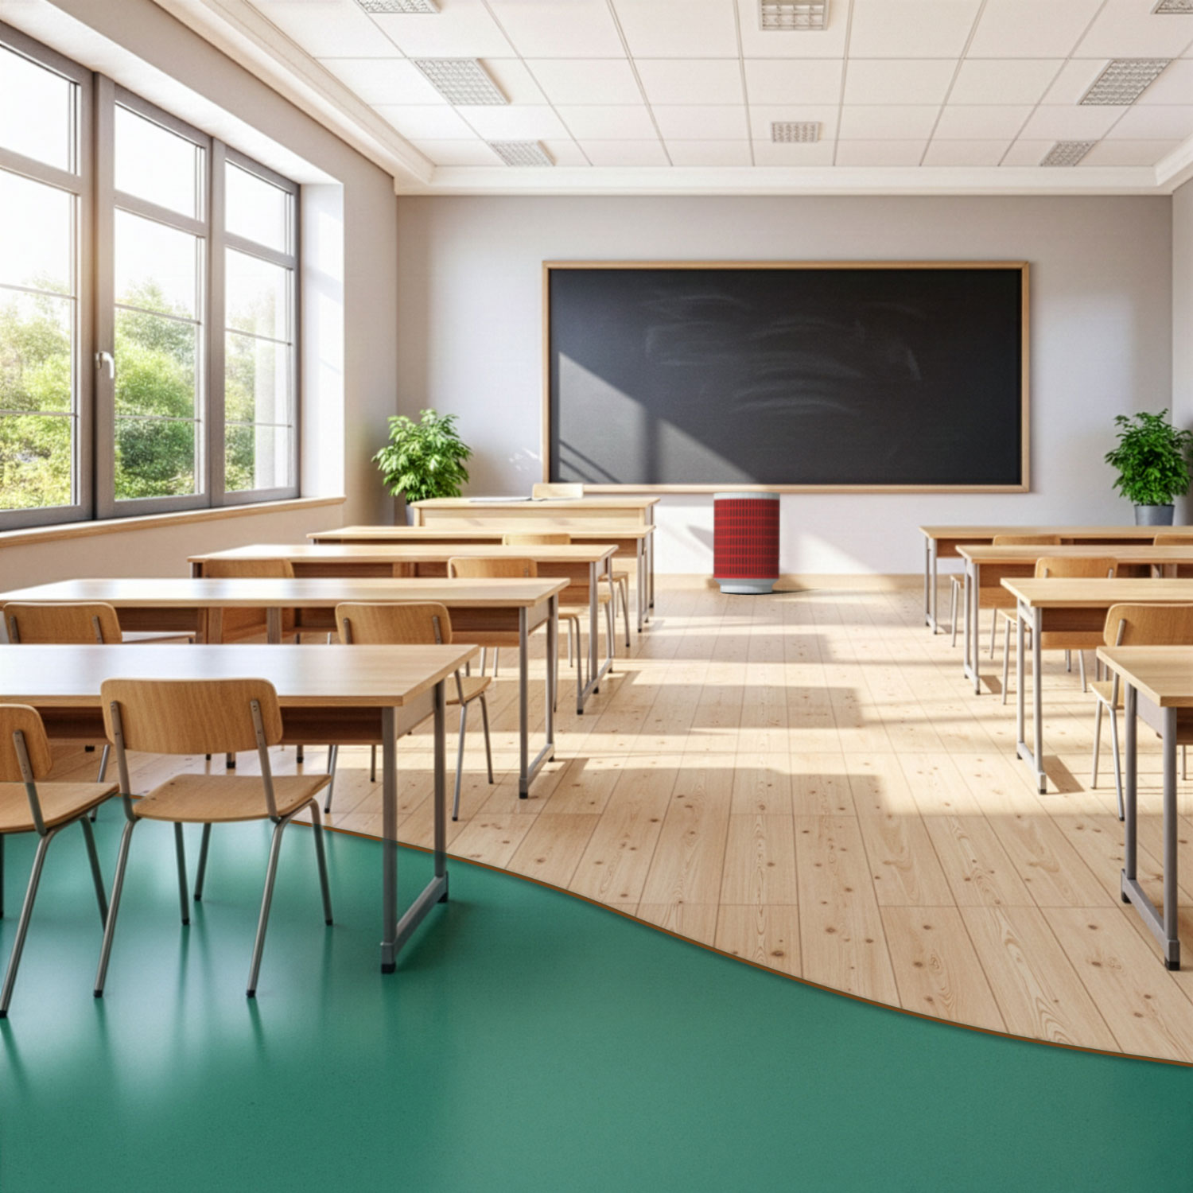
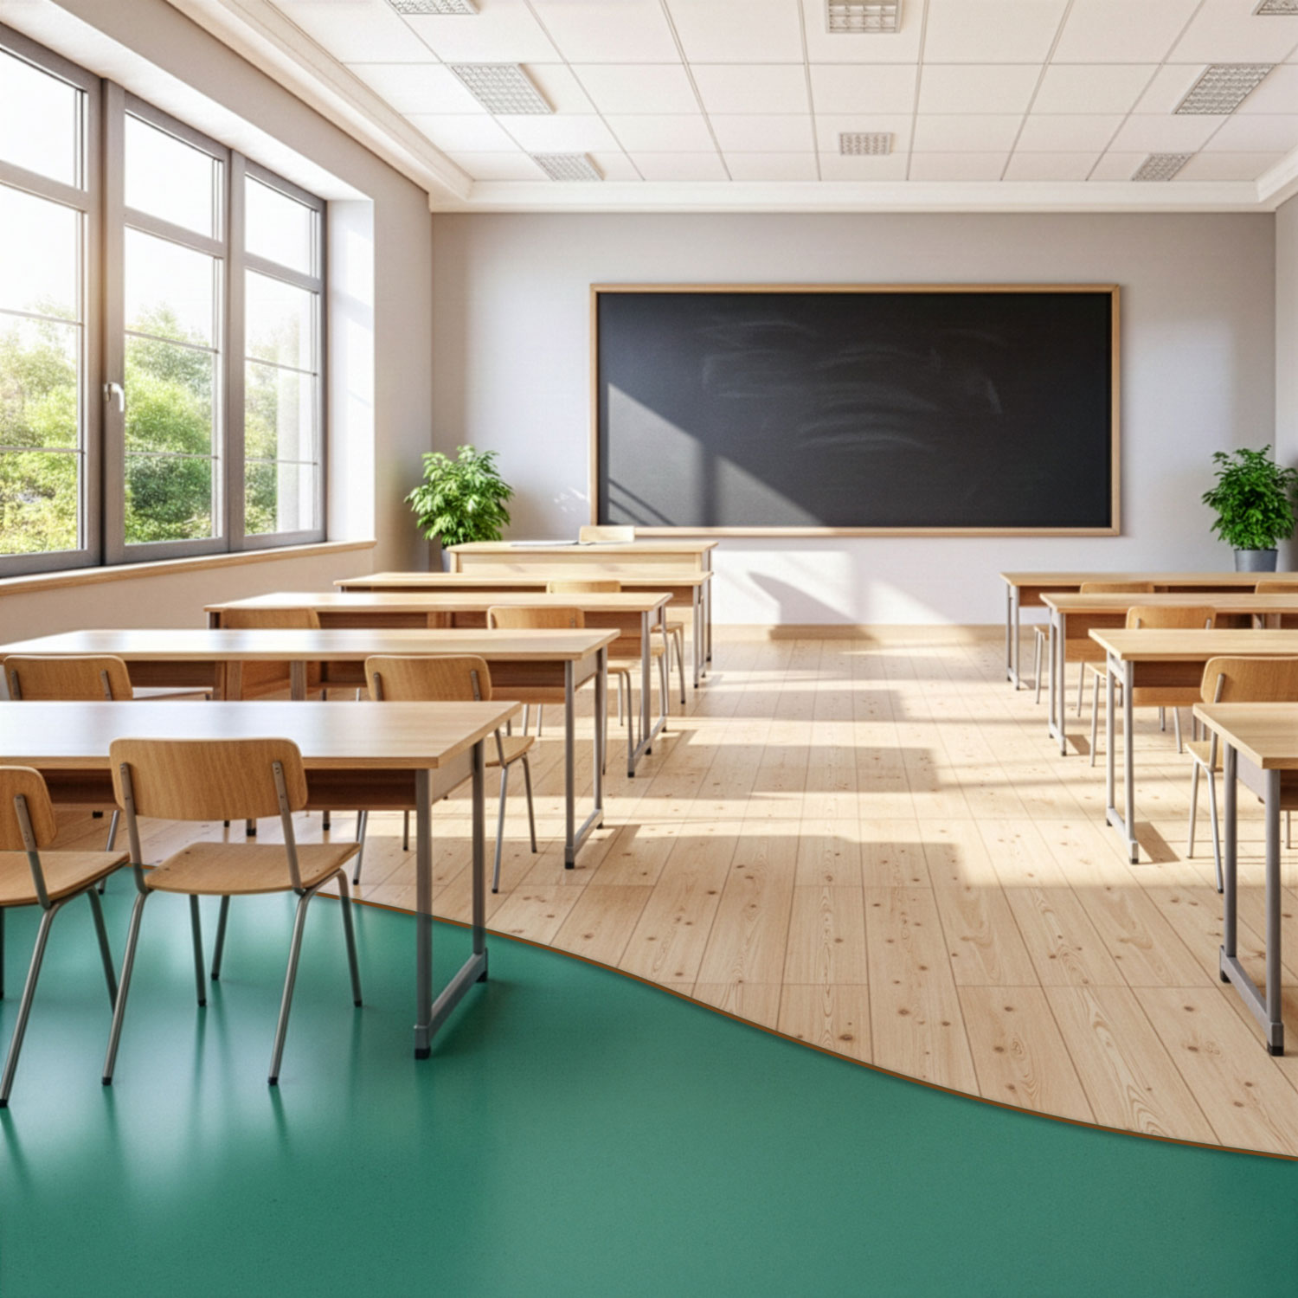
- trash can (746, 542)
